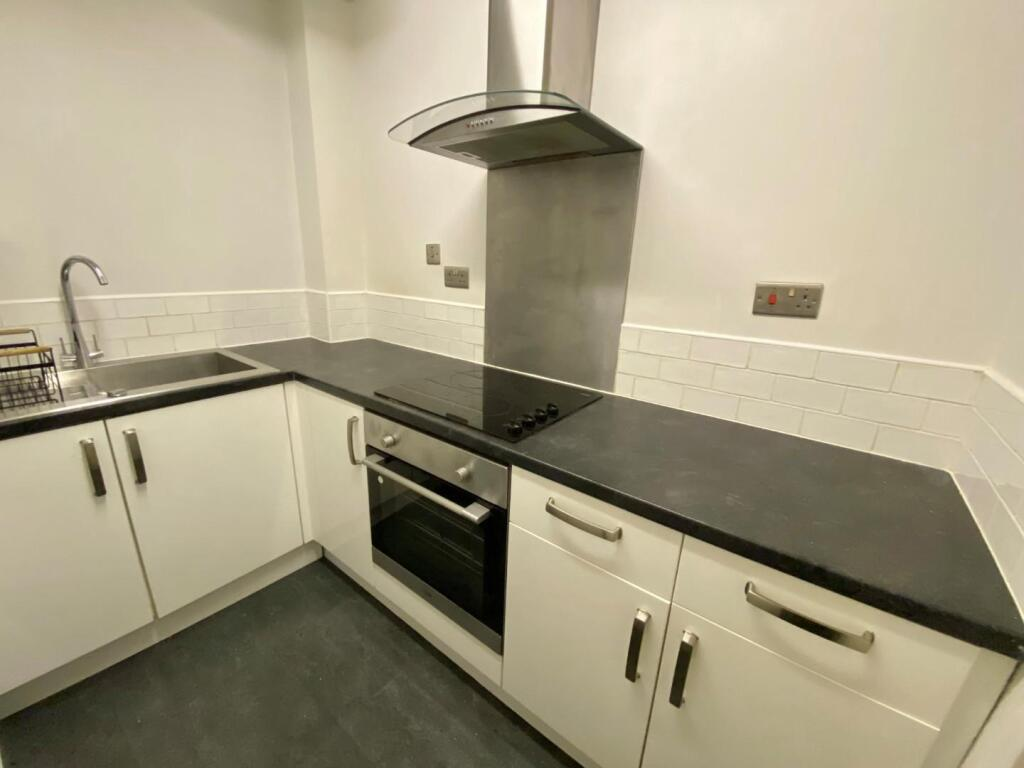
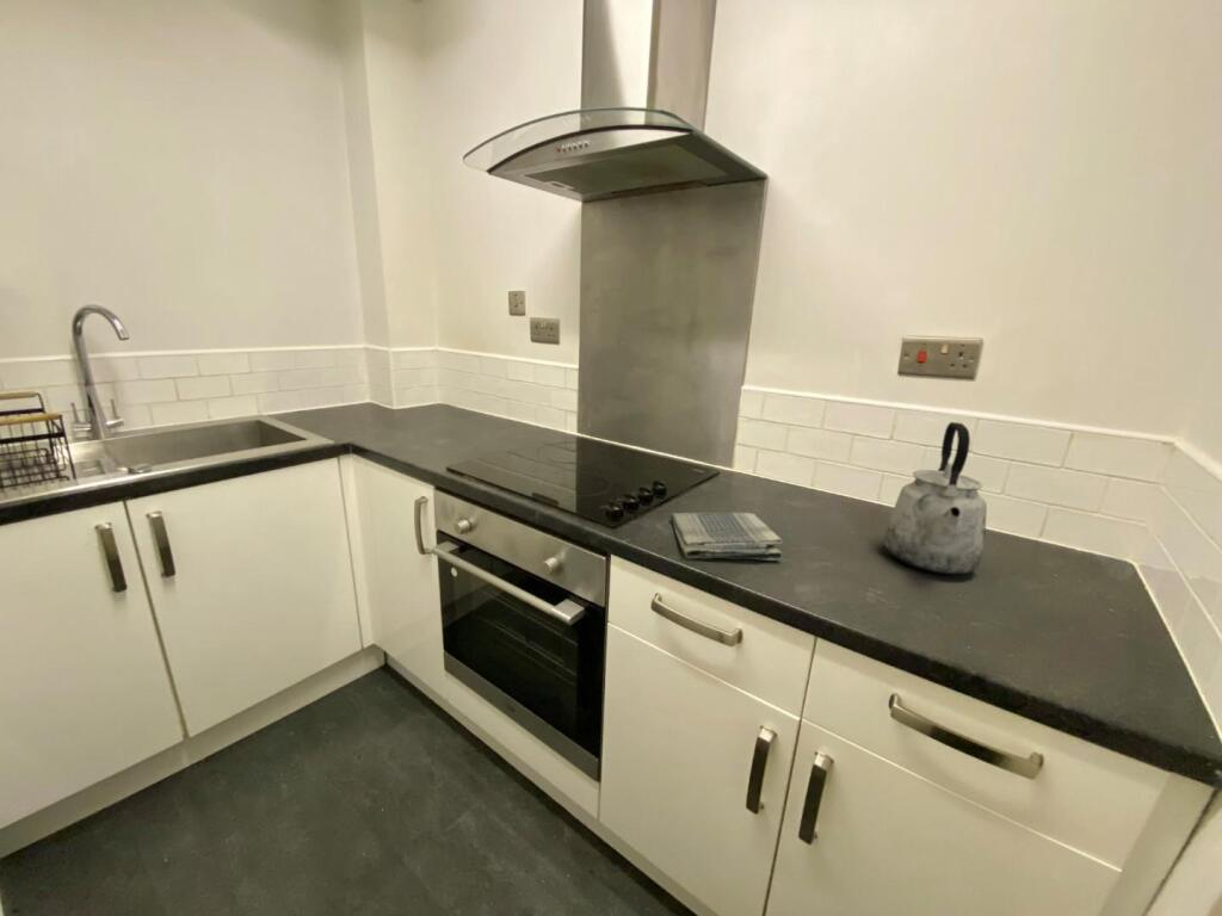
+ kettle (945, 500)
+ dish towel (723, 531)
